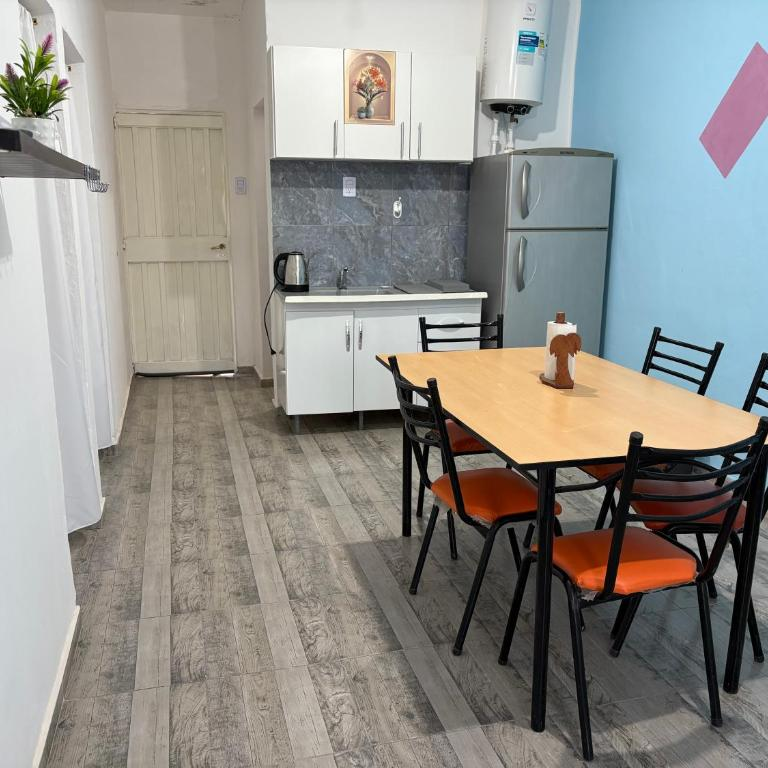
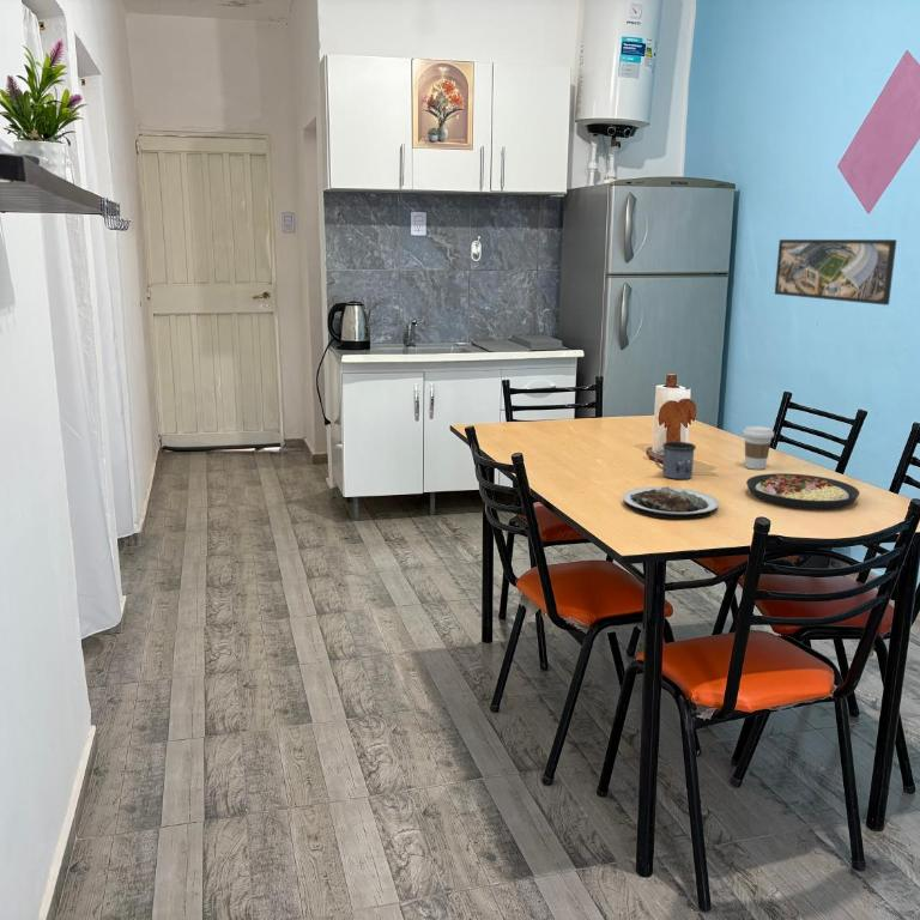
+ plate (670, 498)
+ coffee cup (757, 447)
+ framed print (829, 270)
+ plate (801, 489)
+ mug (673, 460)
